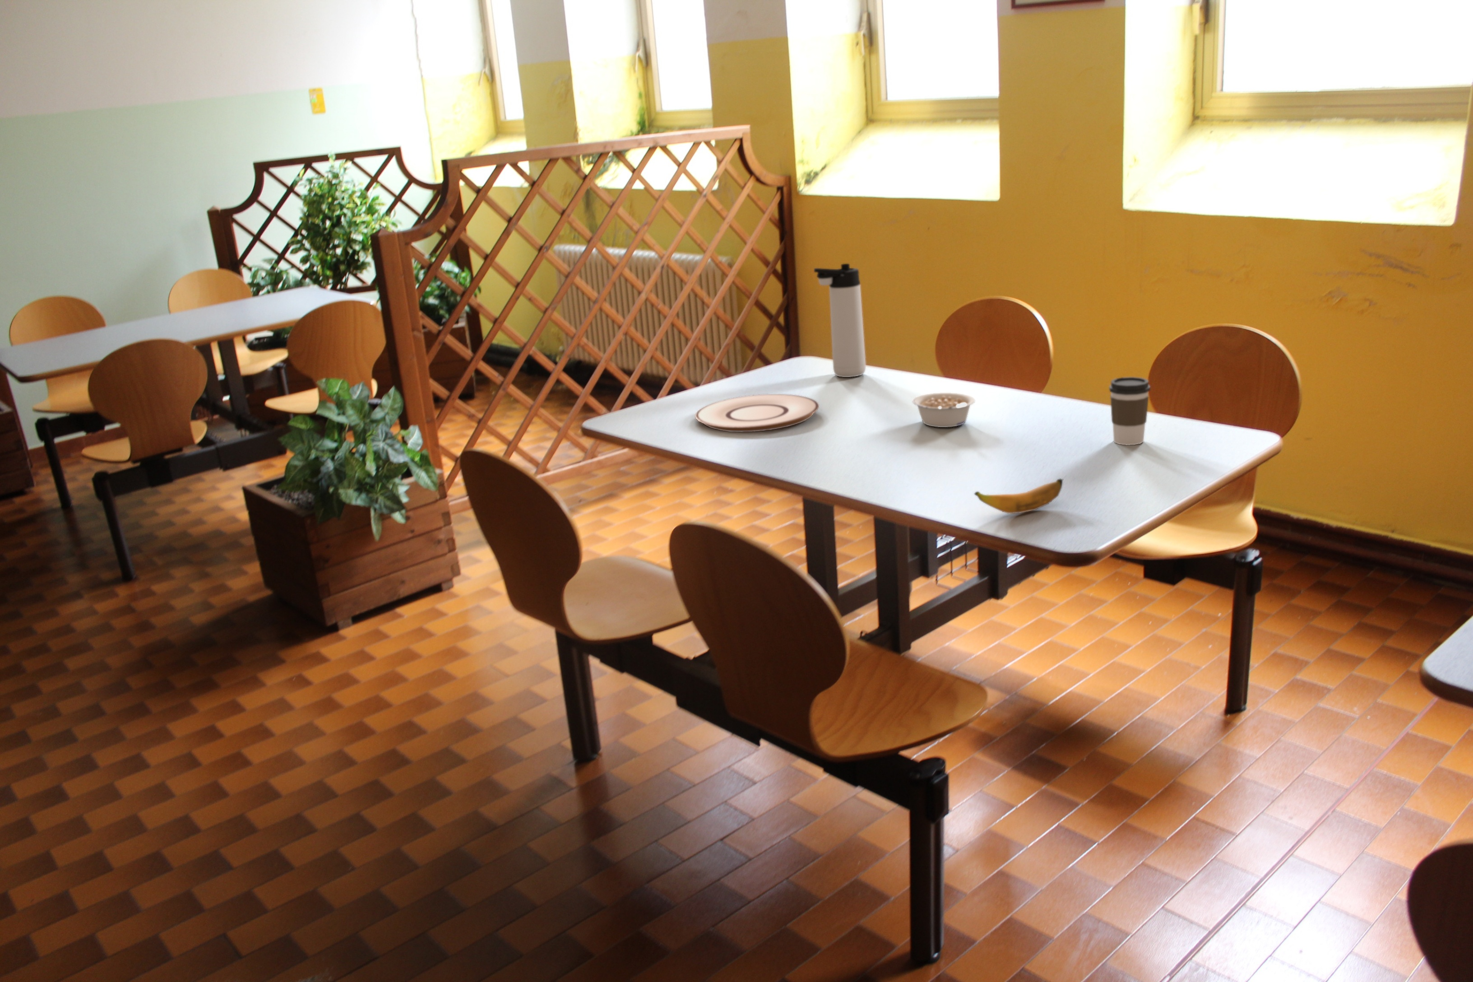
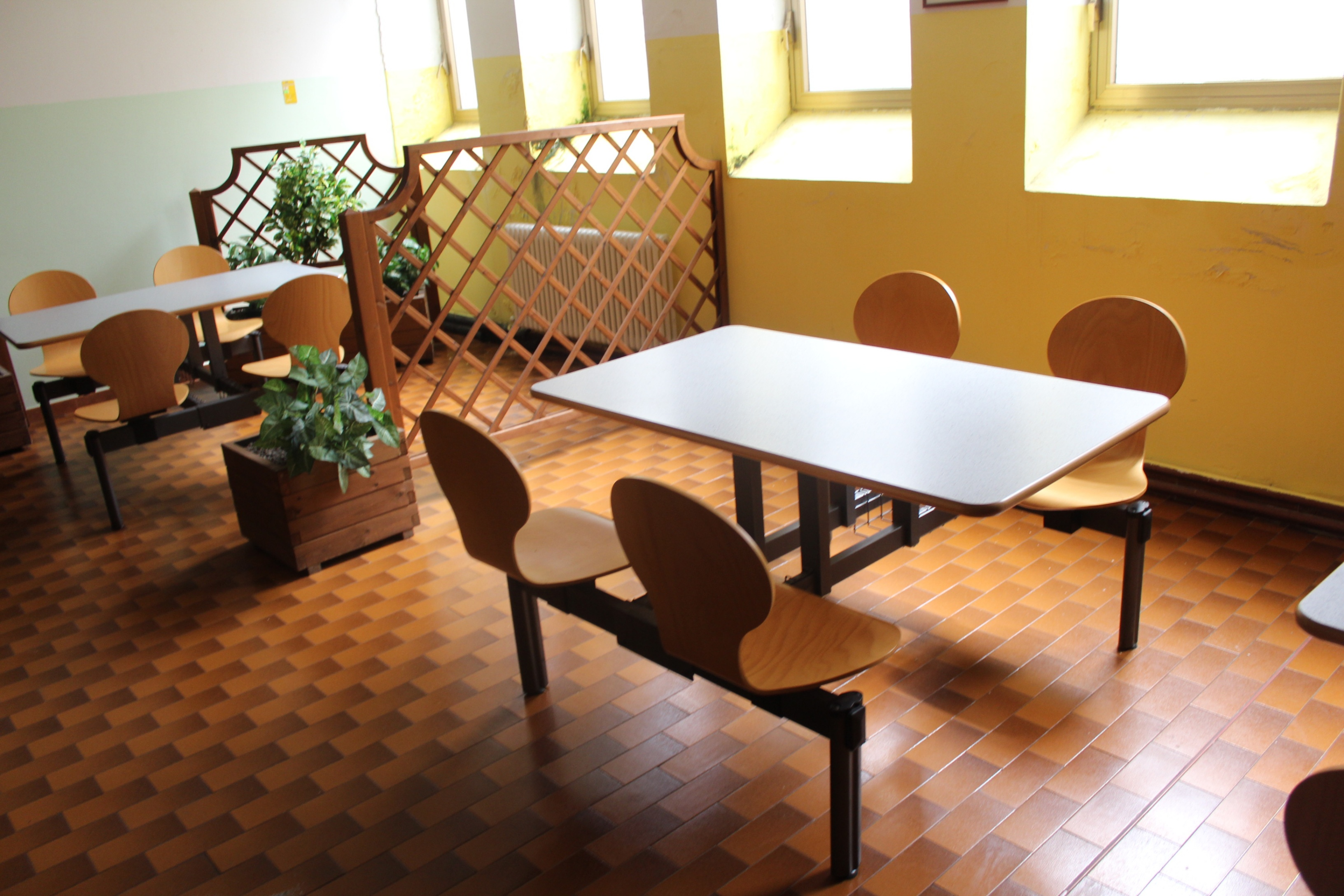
- plate (757, 413)
- banana (1019, 495)
- legume (946, 409)
- thermos bottle (840, 321)
- coffee cup (1129, 411)
